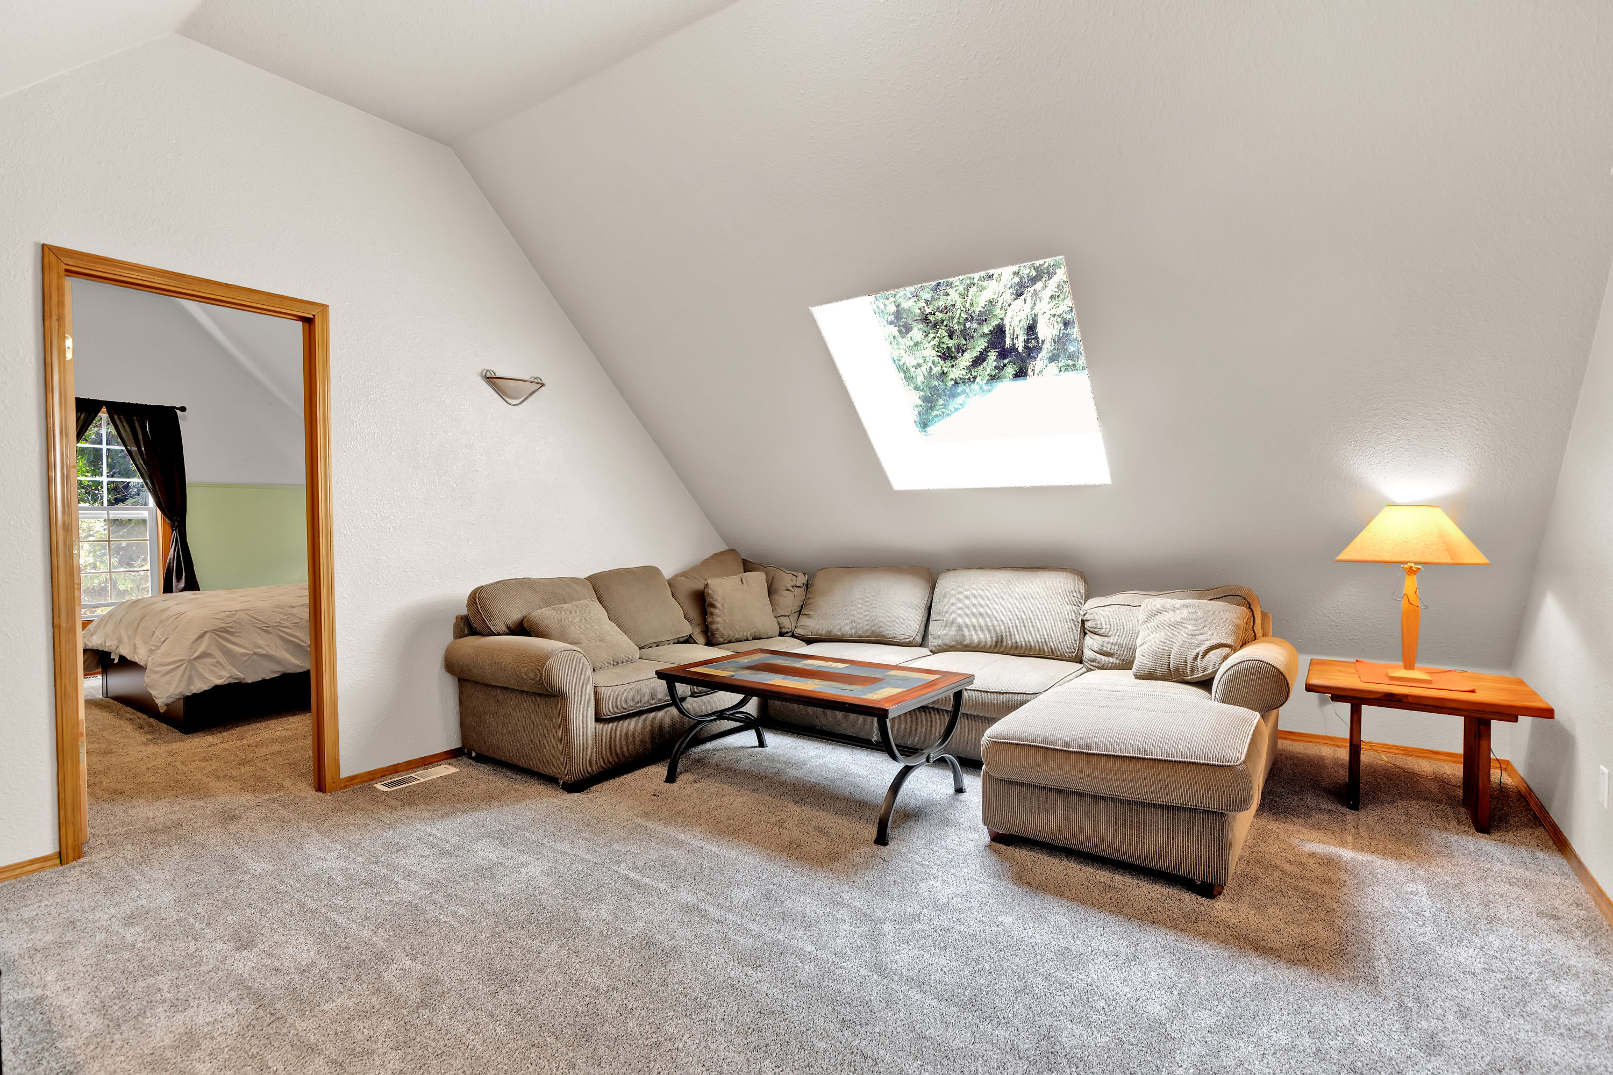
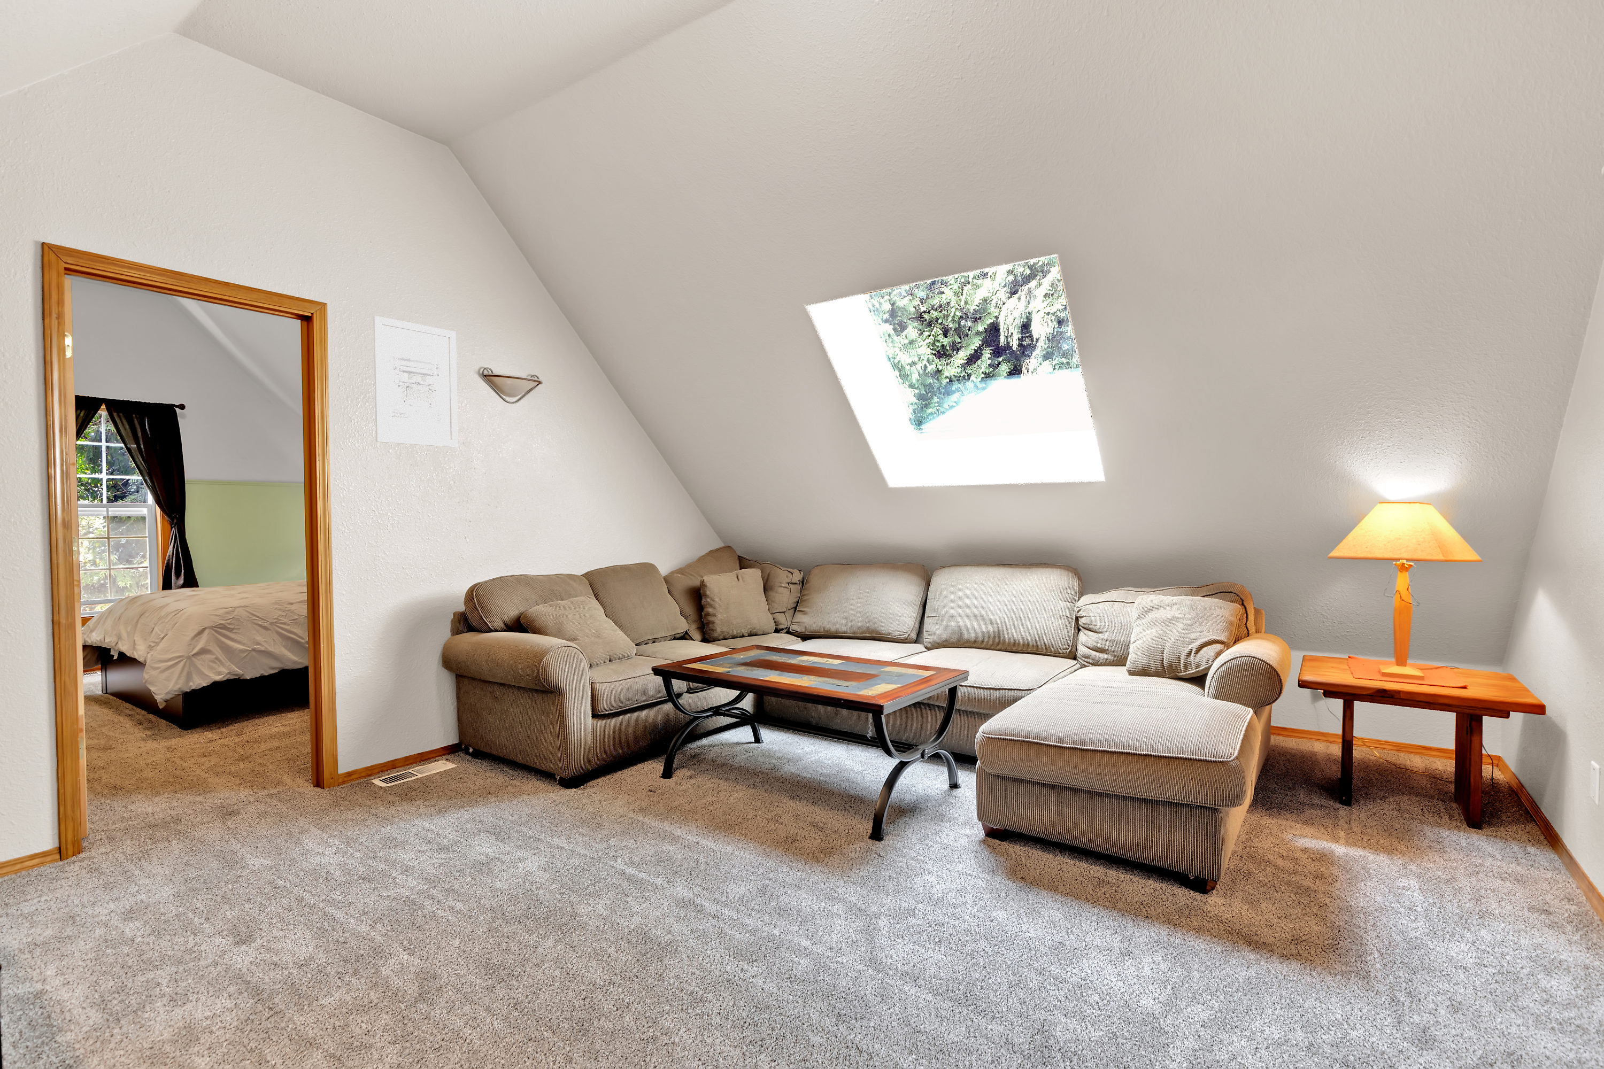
+ wall art (417, 384)
